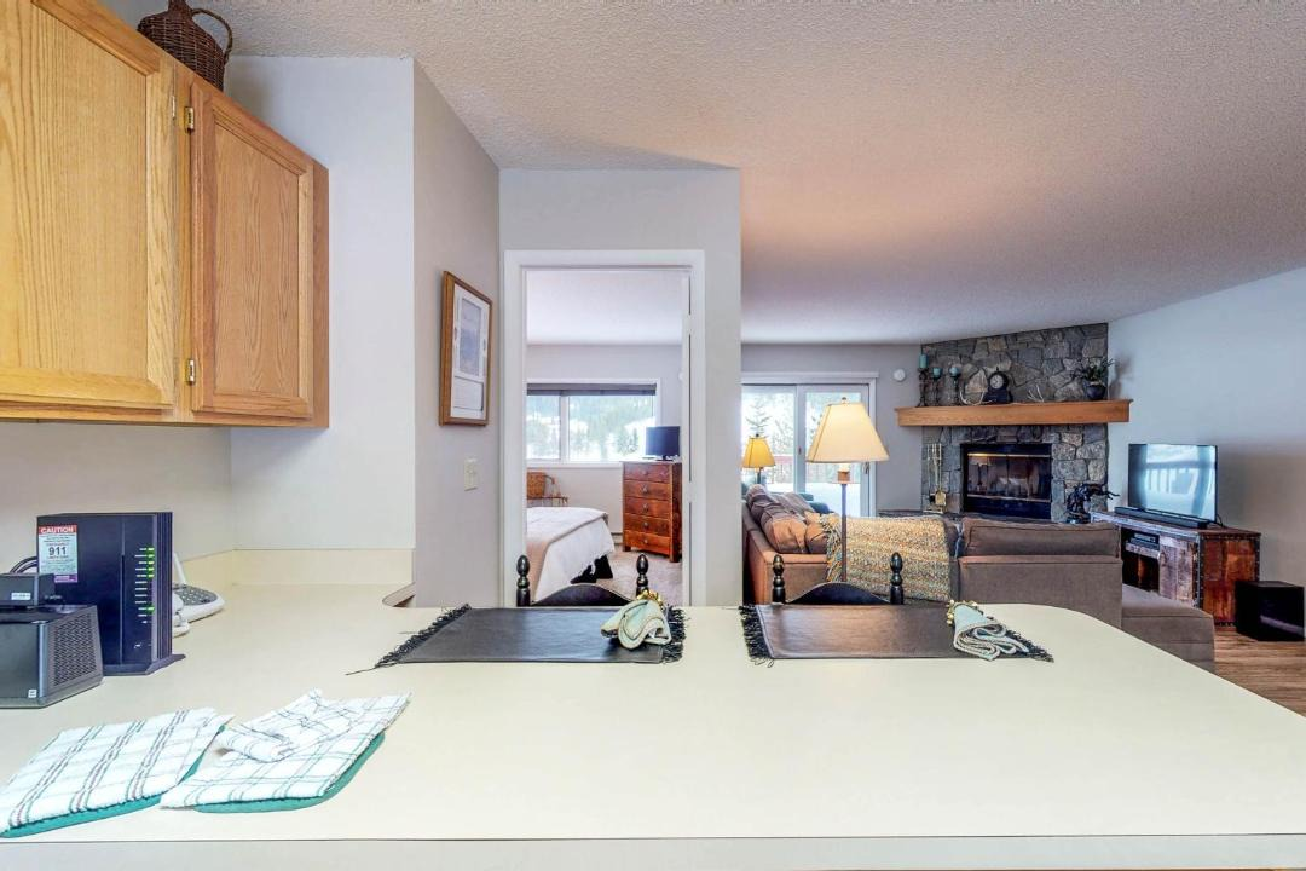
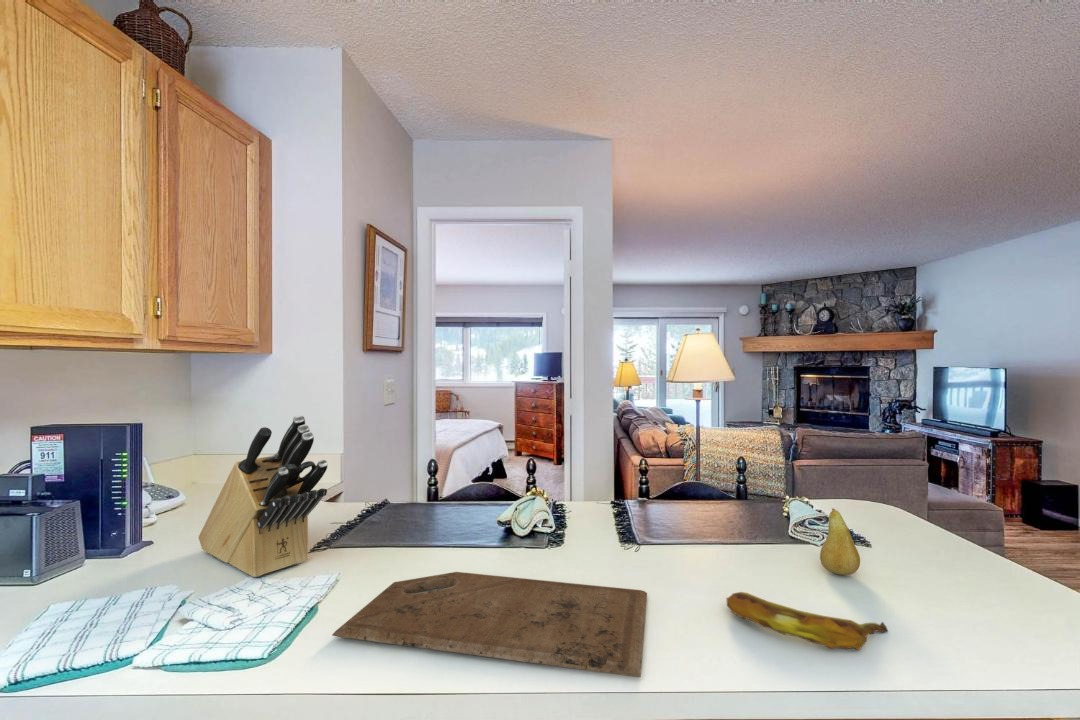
+ knife block (261, 487)
+ cutting board (502, 612)
+ banana (806, 612)
+ fruit (839, 542)
